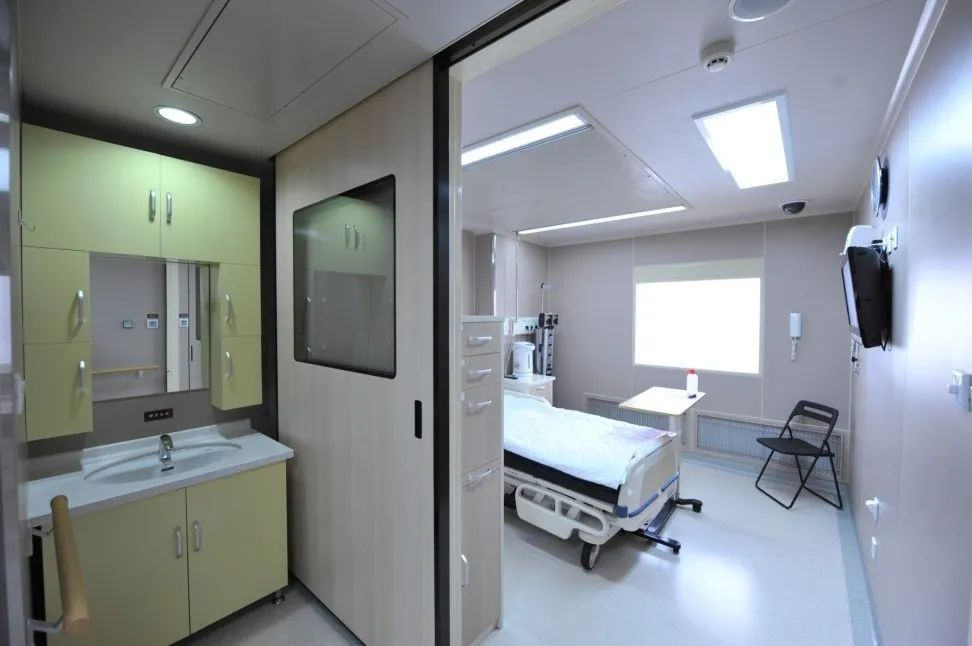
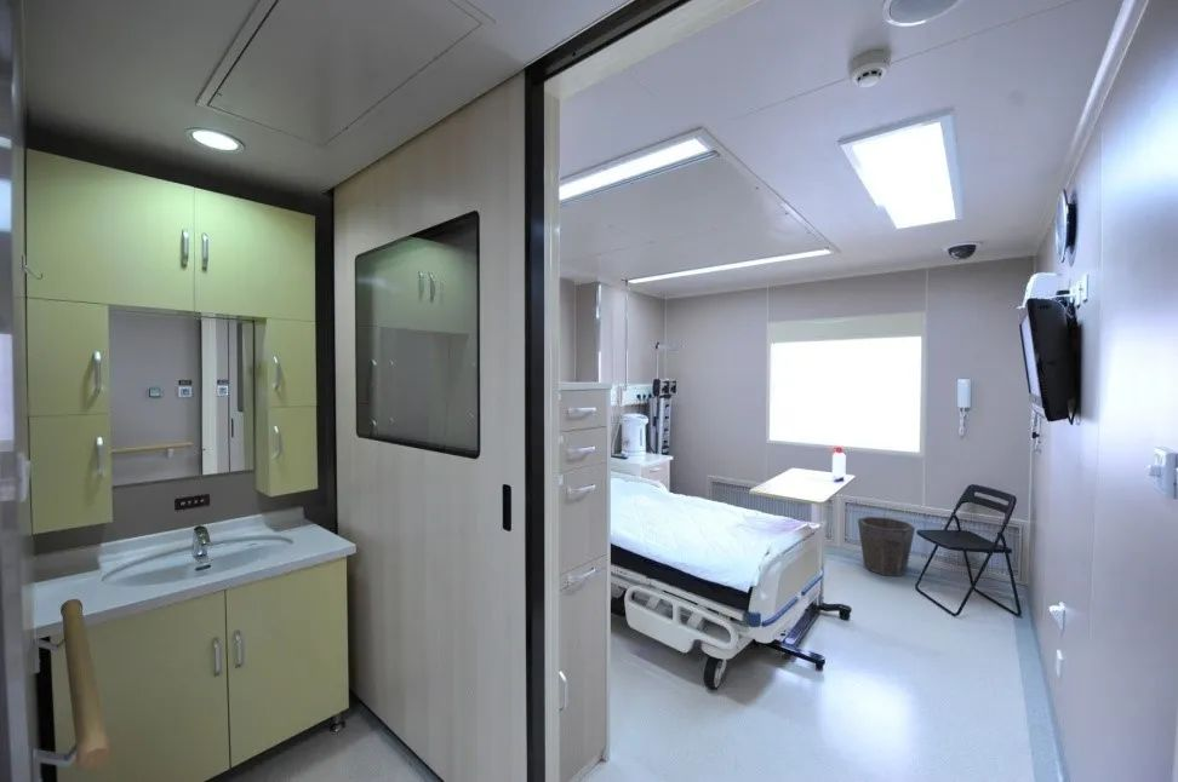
+ waste bin (885, 546)
